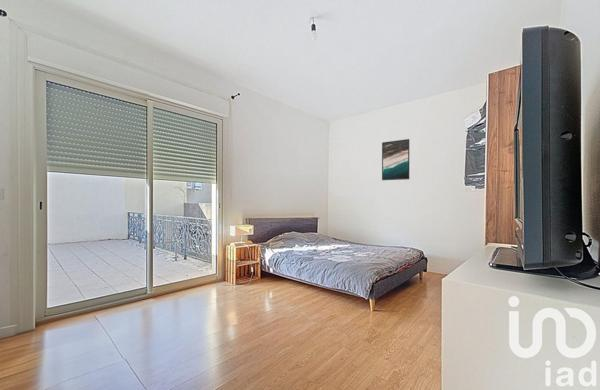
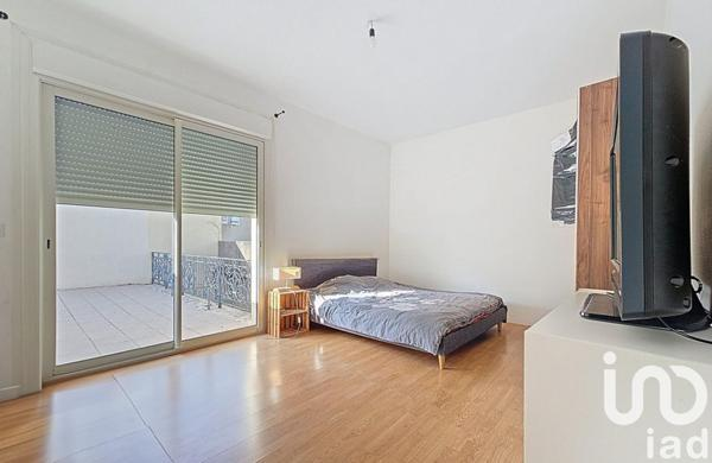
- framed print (395, 160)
